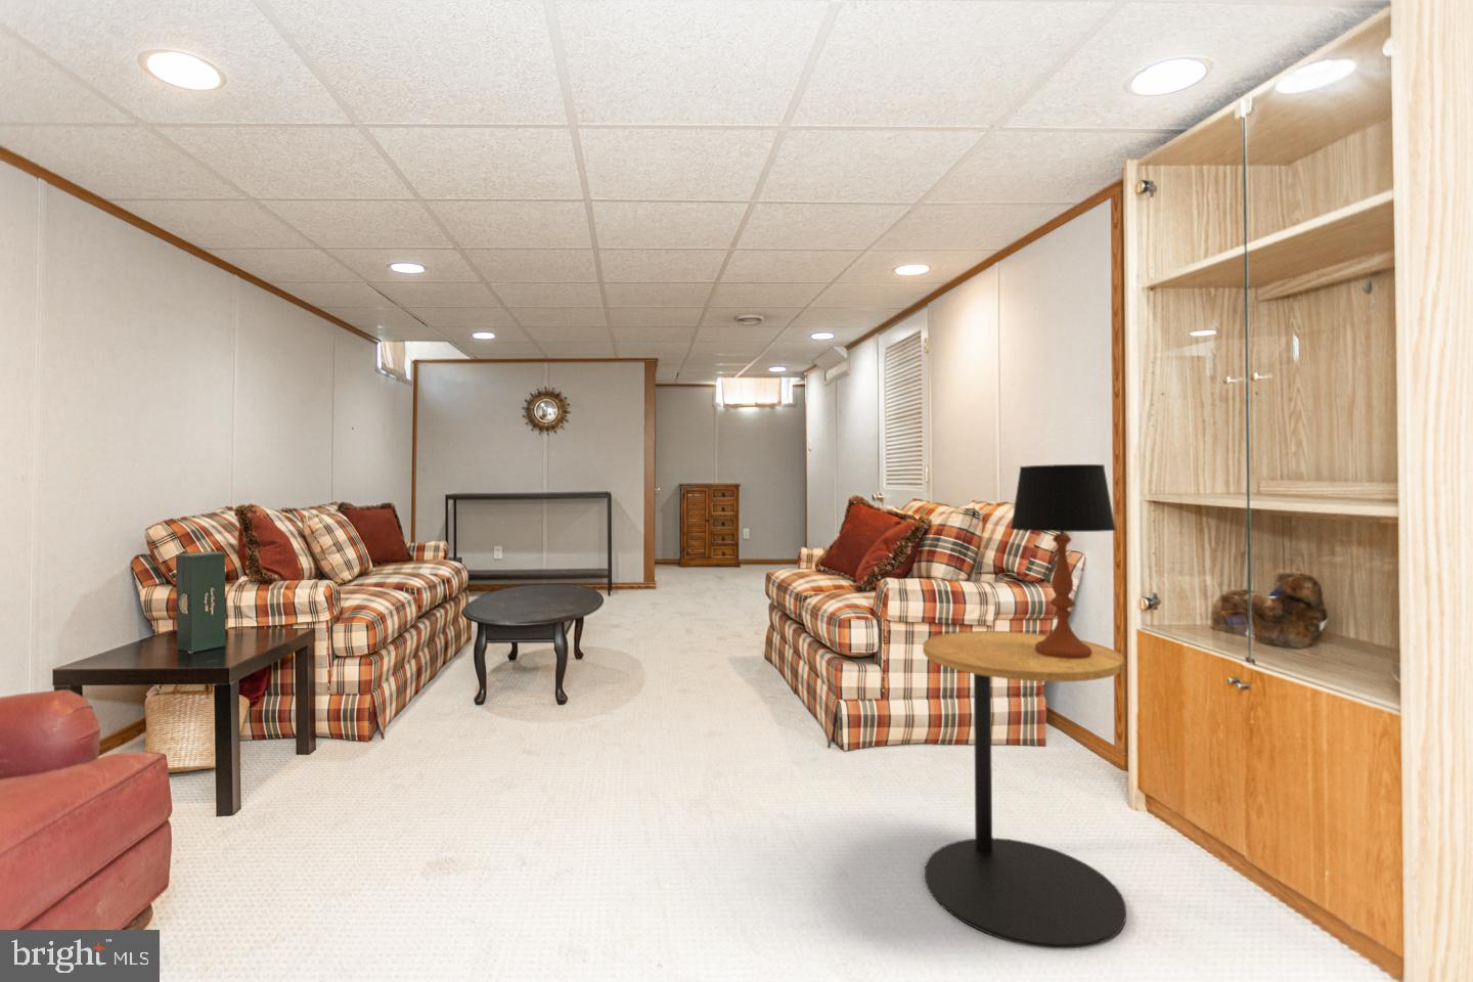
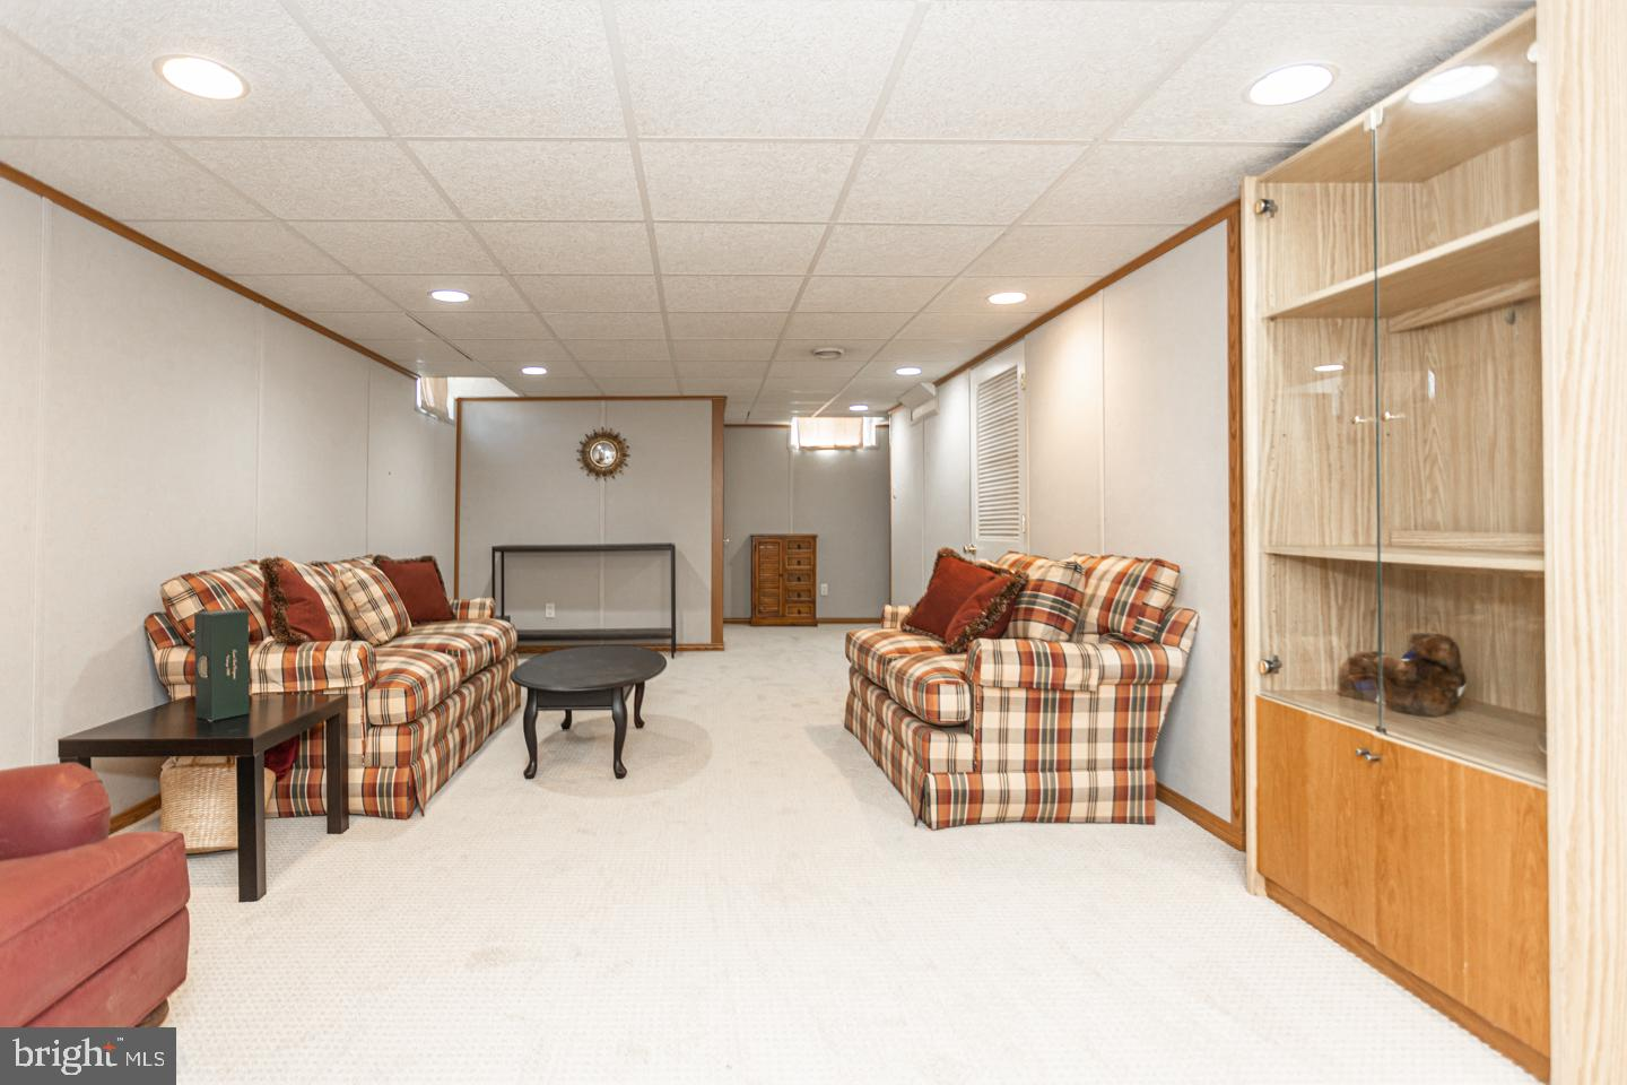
- table lamp (1062, 557)
- side table (991, 768)
